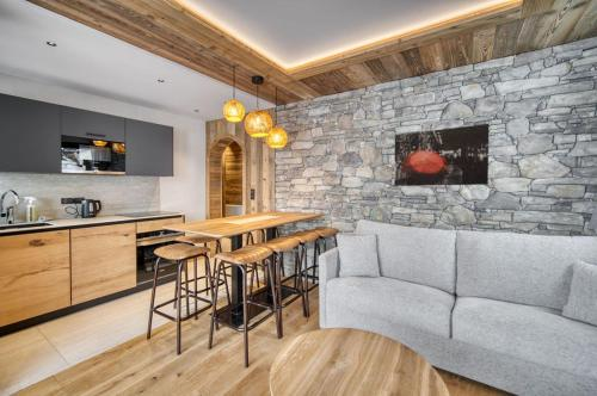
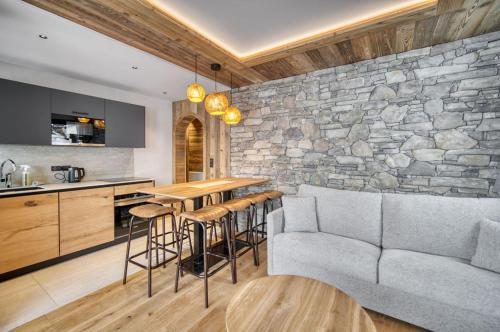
- wall art (437, 157)
